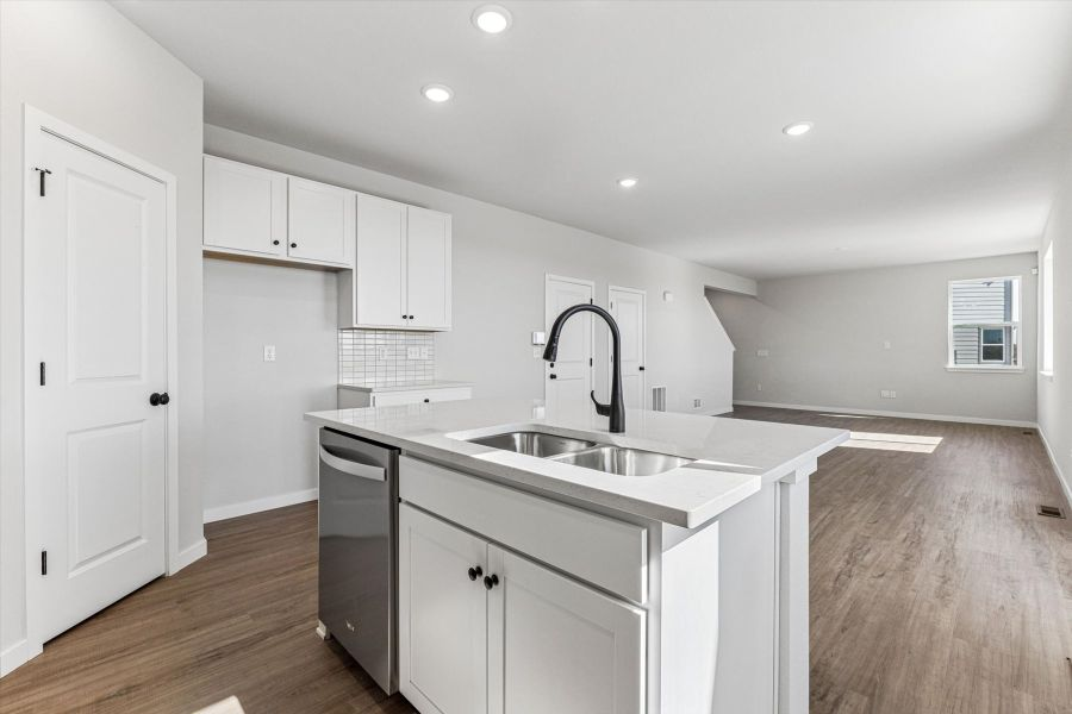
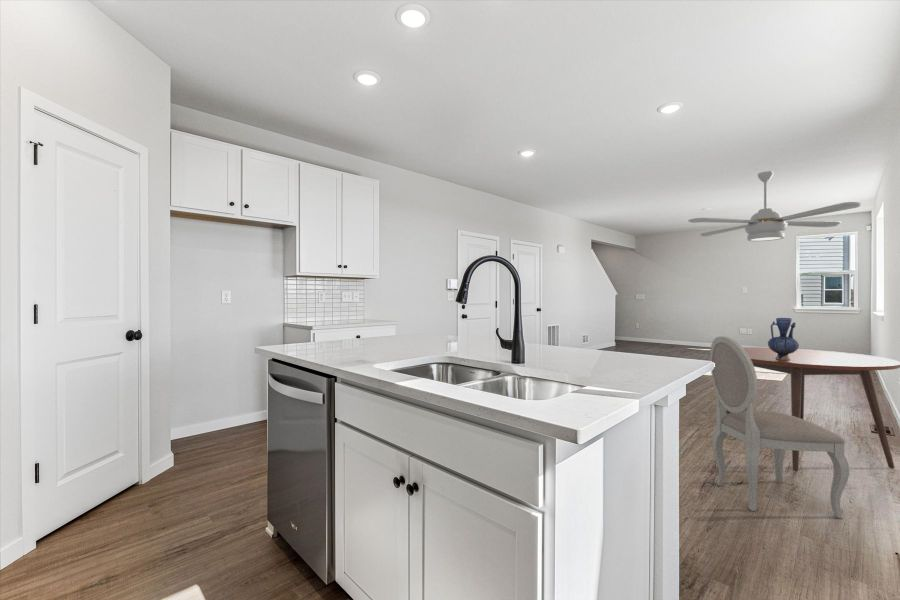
+ vase (782, 338)
+ dining chair (774, 416)
+ ceiling fan (765, 206)
+ dining table (798, 403)
